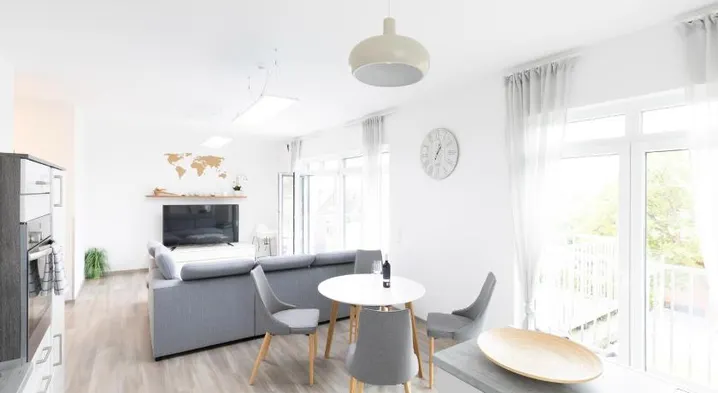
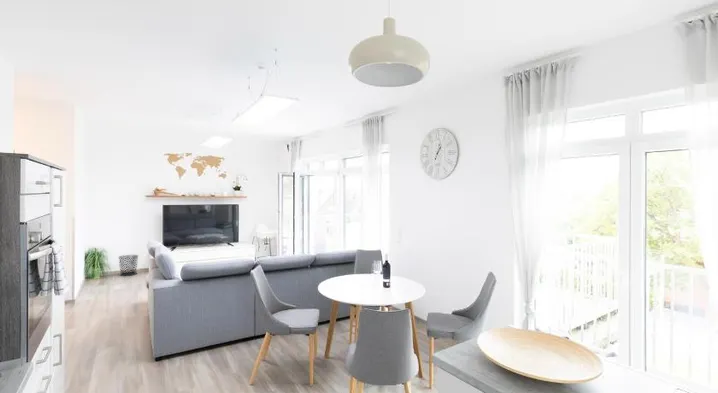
+ waste bin (128, 265)
